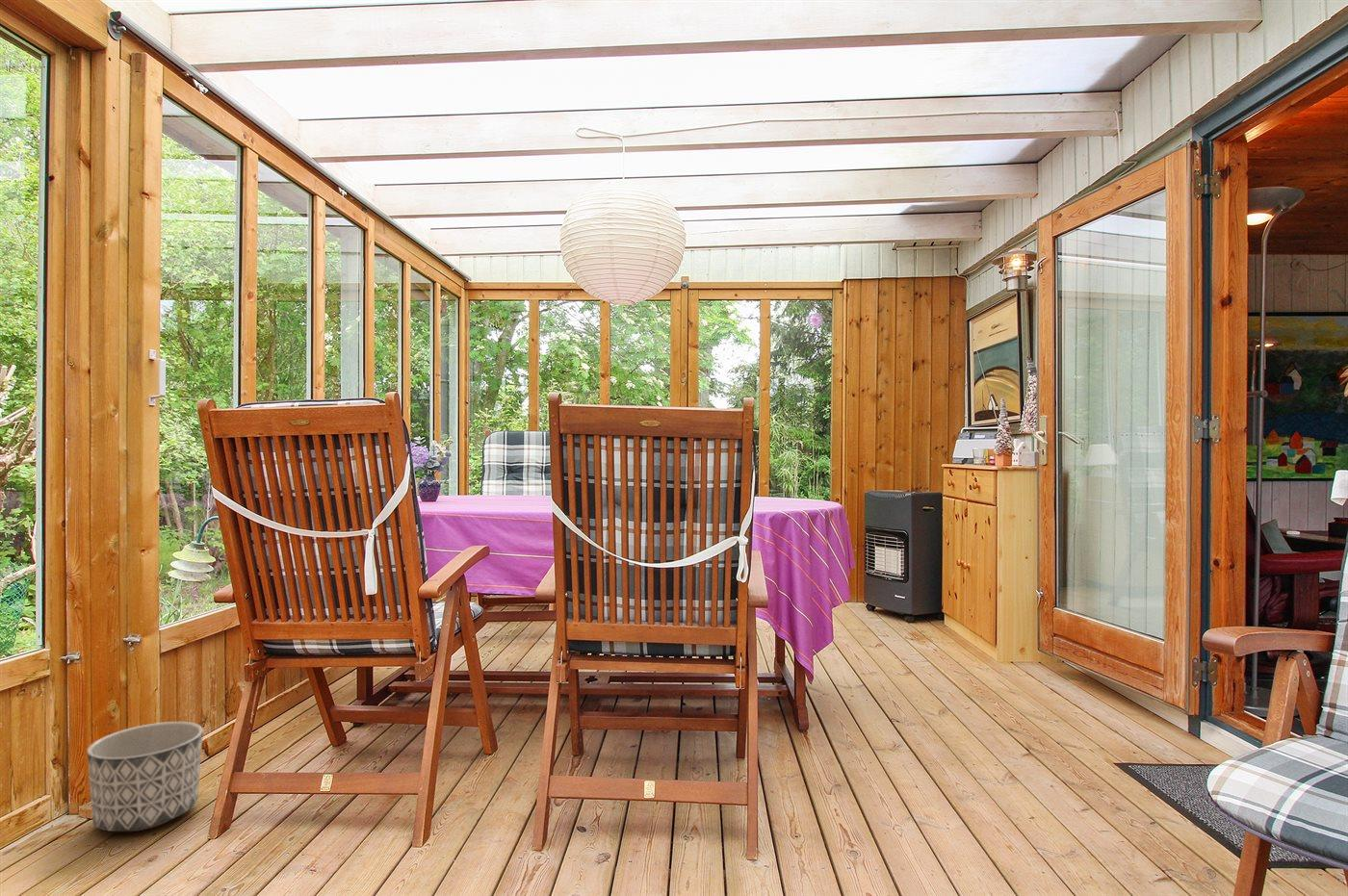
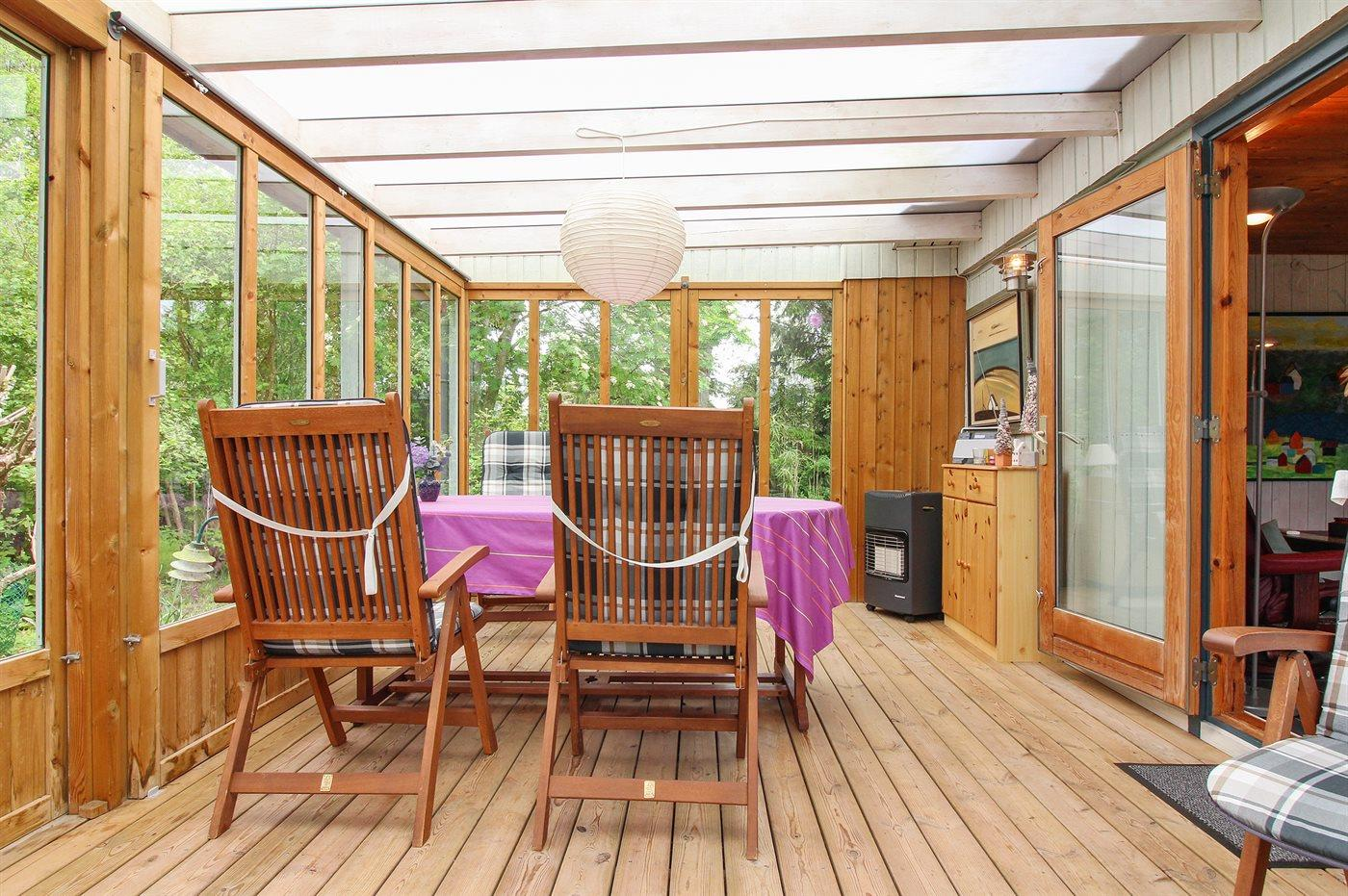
- planter (146, 778)
